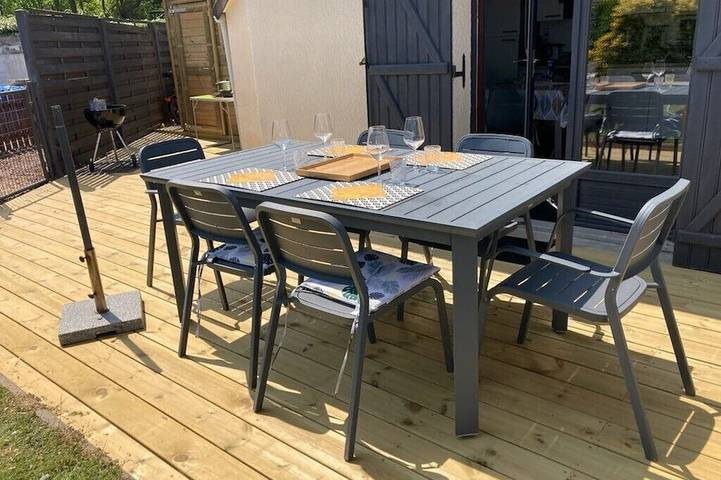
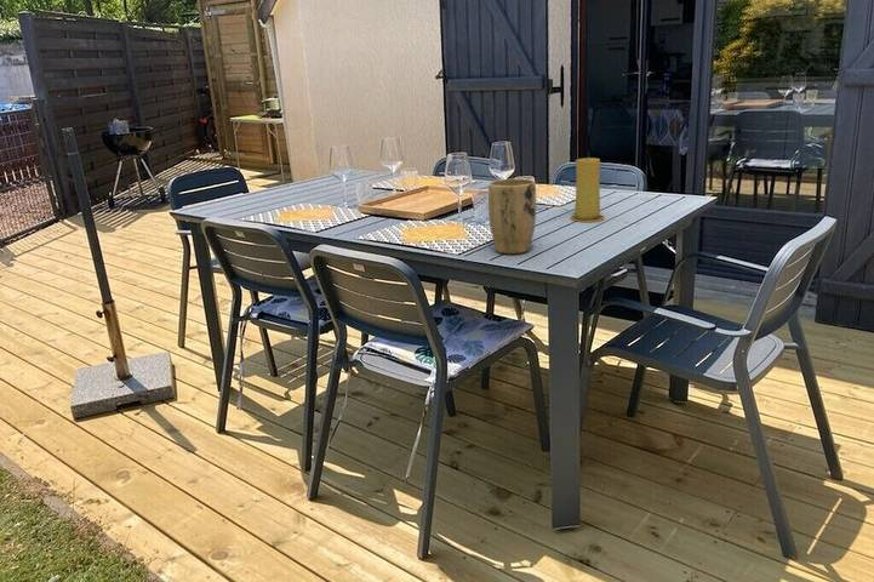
+ candle (587, 188)
+ plant pot (512, 216)
